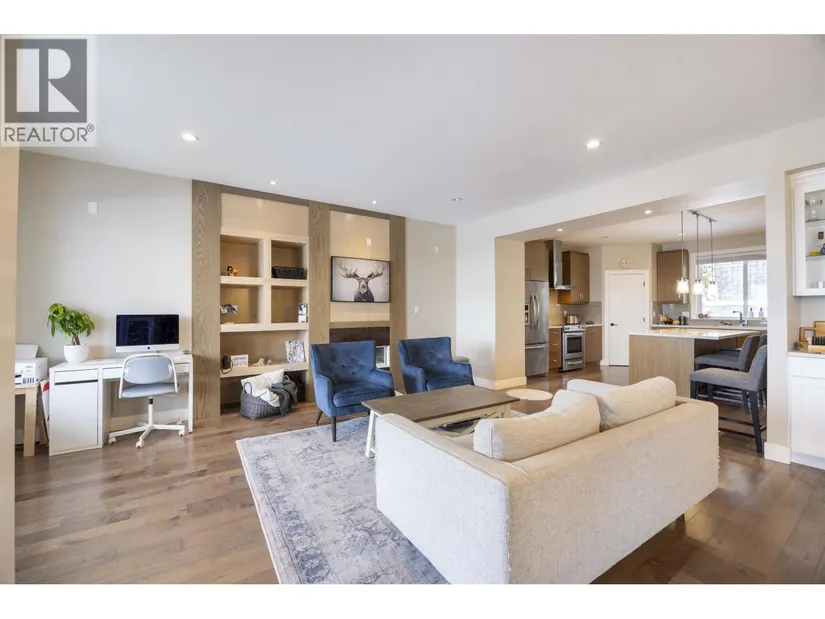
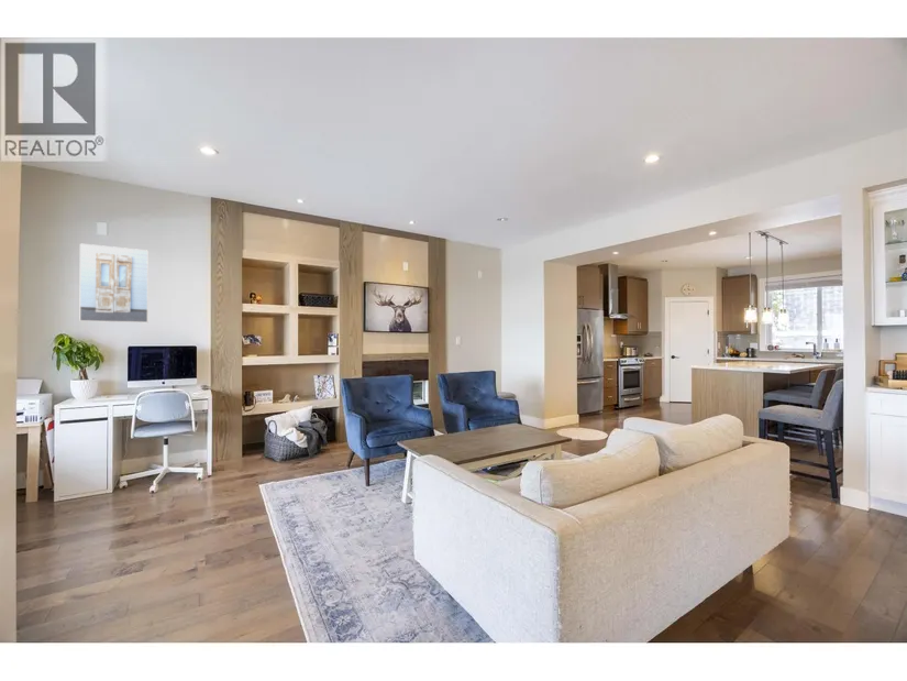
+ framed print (114, 284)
